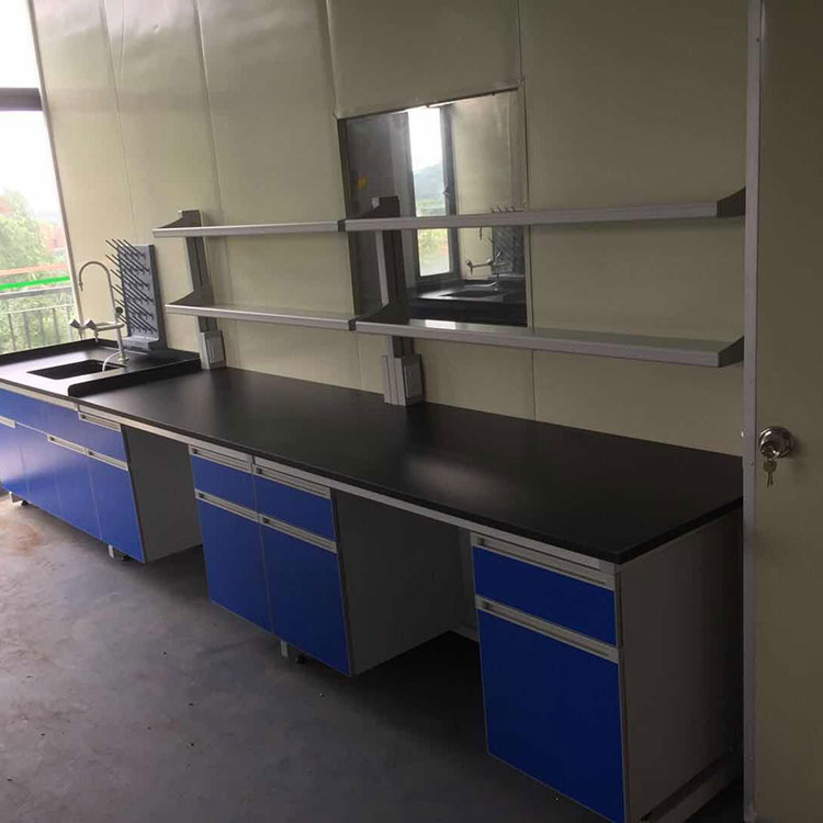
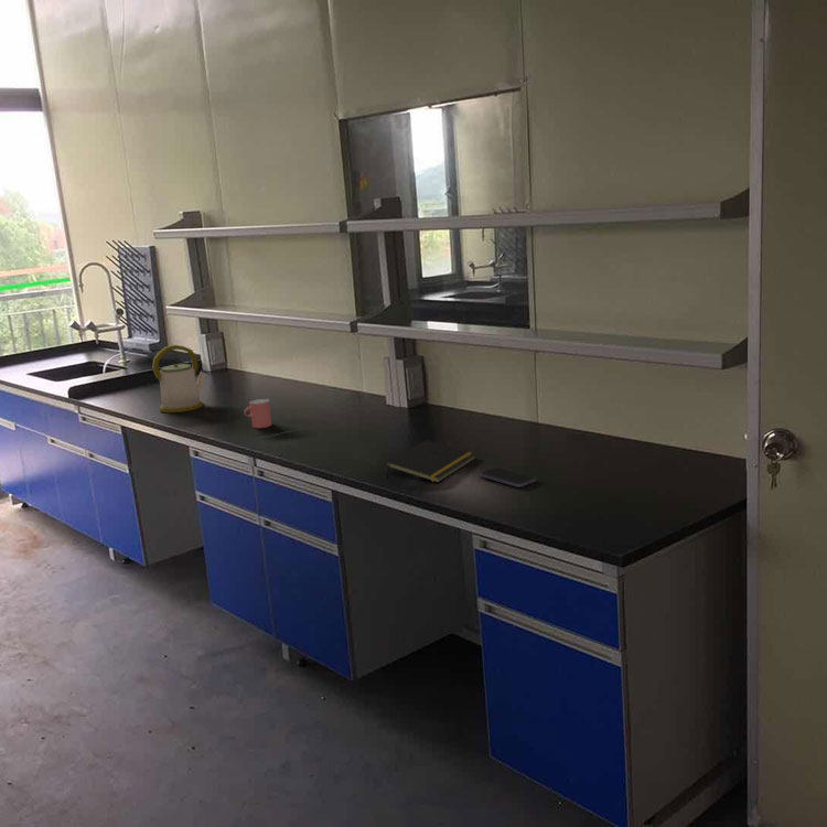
+ cup (257, 414)
+ smartphone (507, 476)
+ notepad (431, 460)
+ kettle (181, 376)
